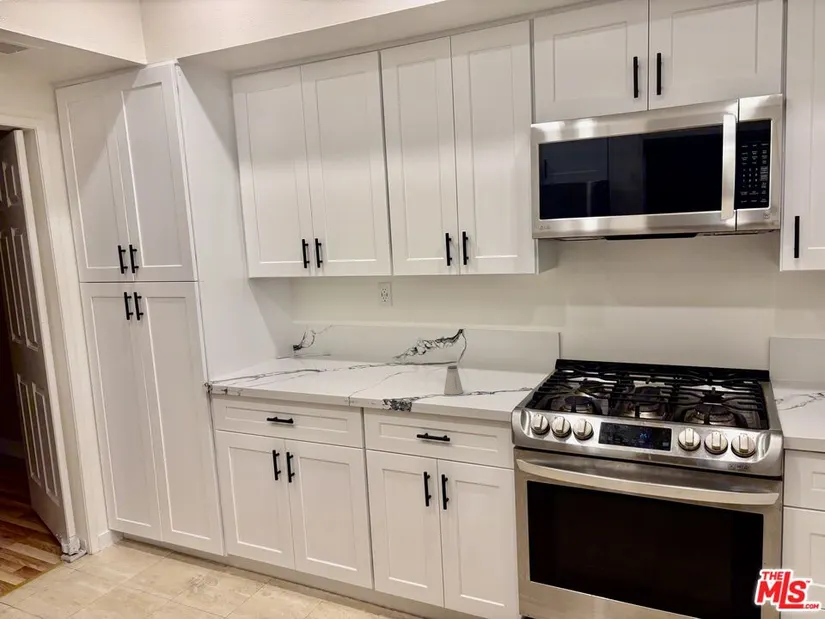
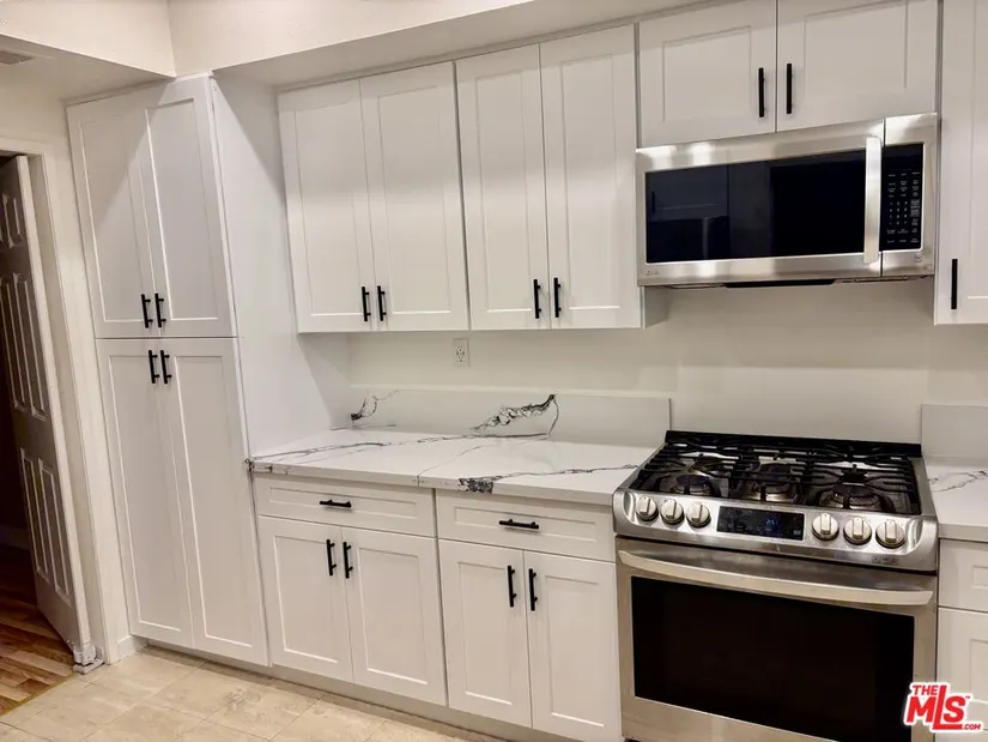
- saltshaker (452, 379)
